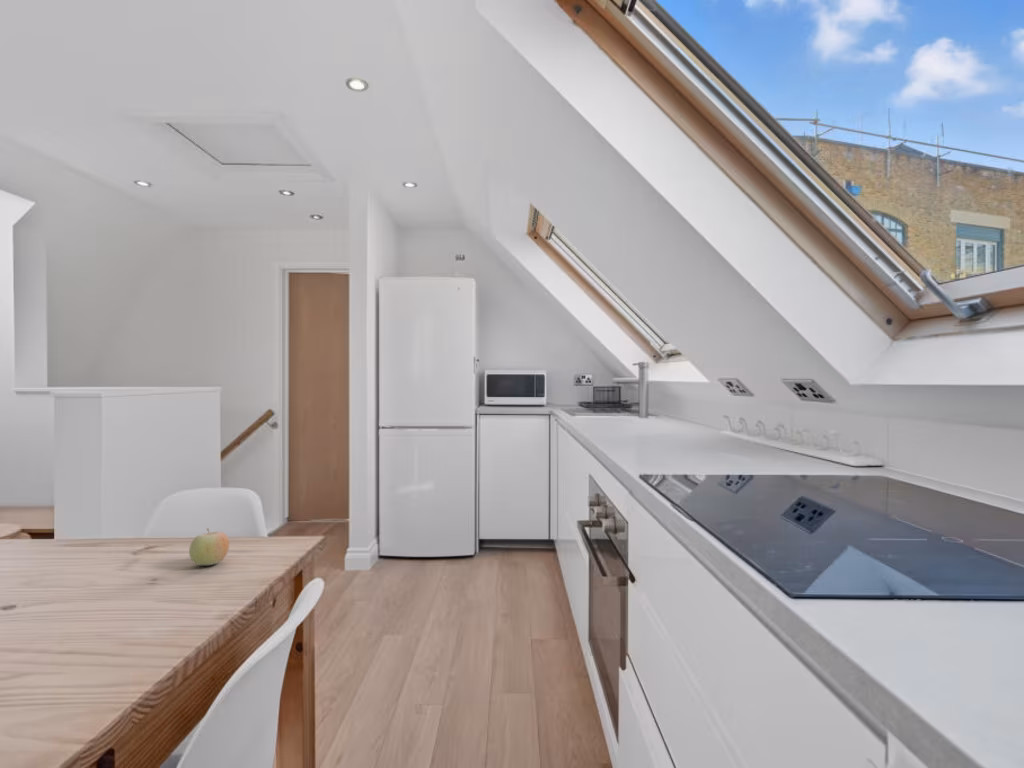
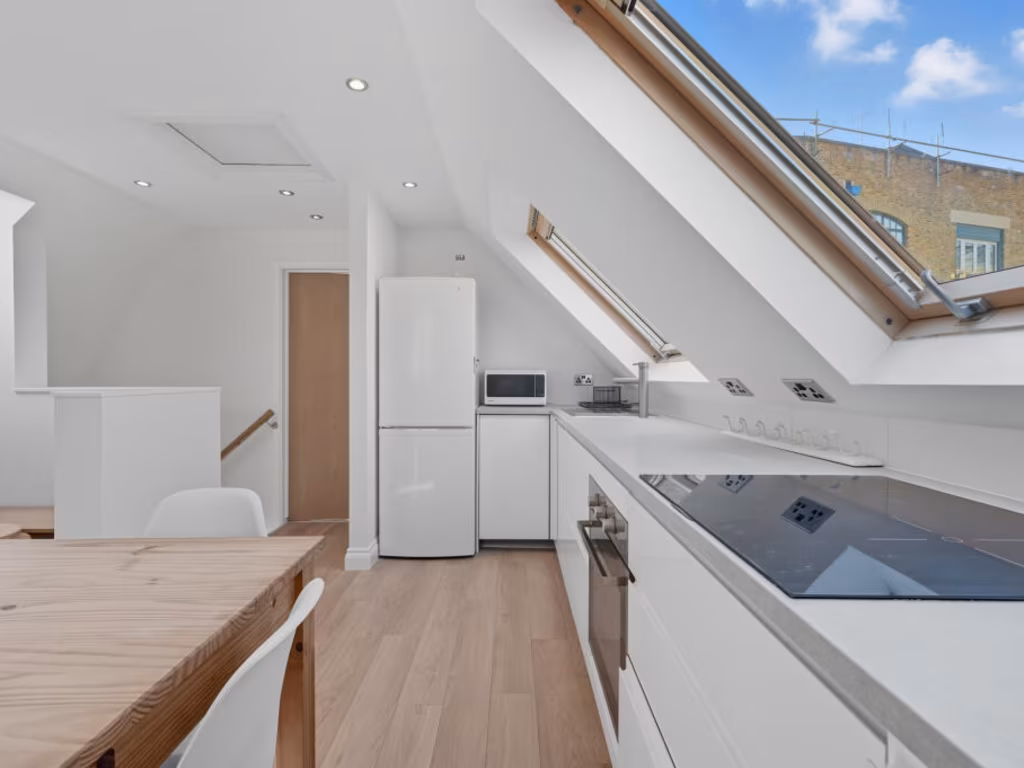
- fruit (210, 545)
